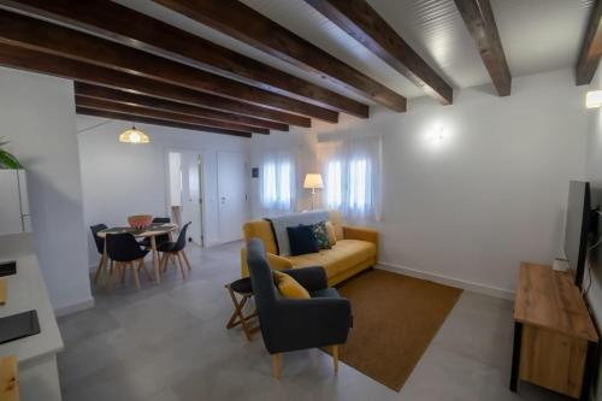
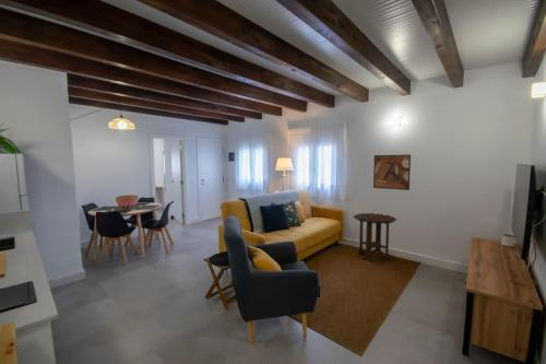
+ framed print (391, 172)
+ side table (371, 236)
